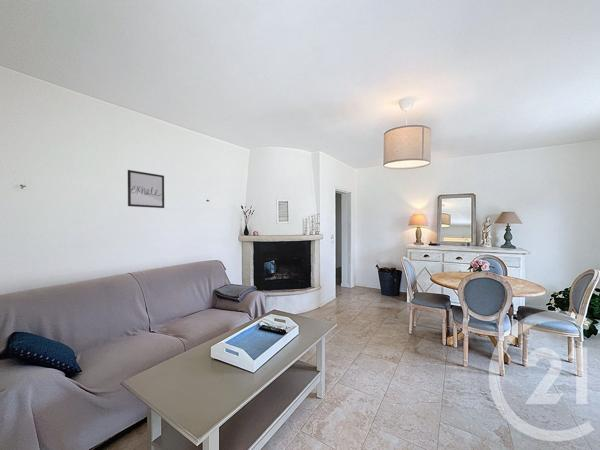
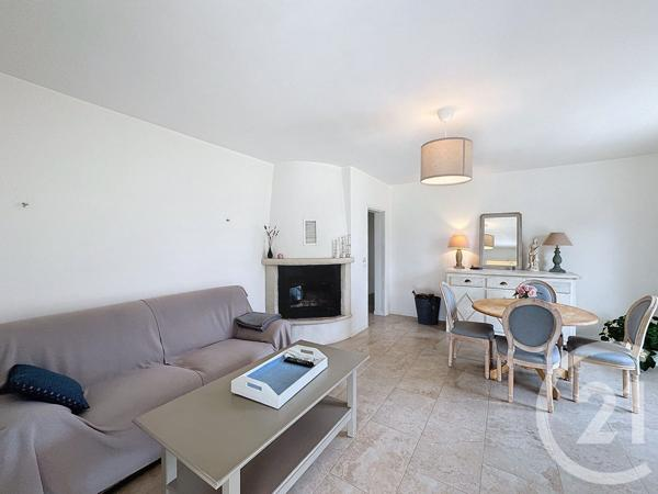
- wall art (146, 190)
